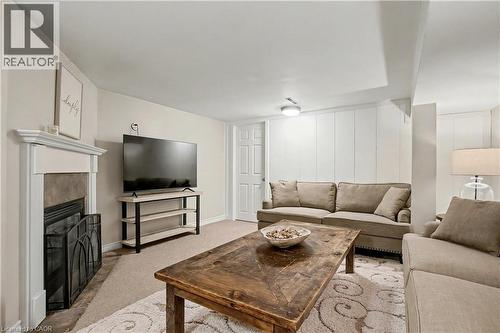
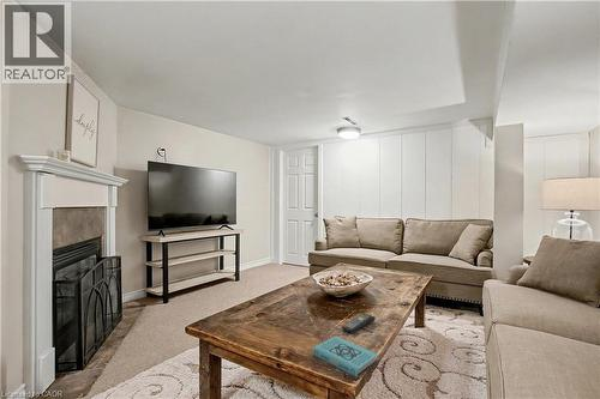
+ book (344, 355)
+ remote control (359, 322)
